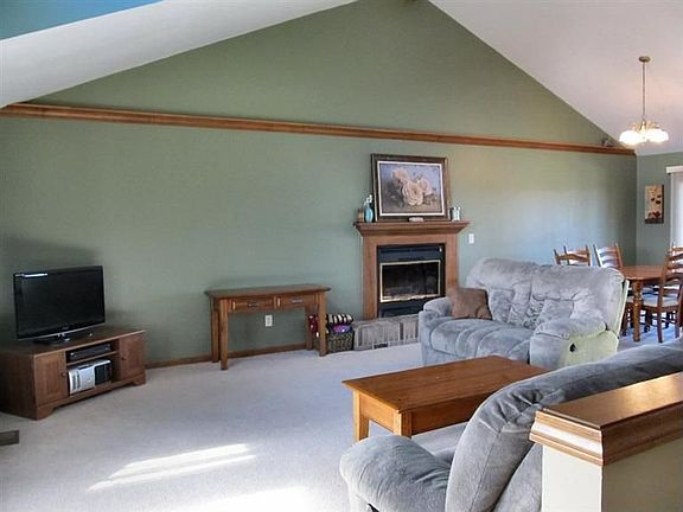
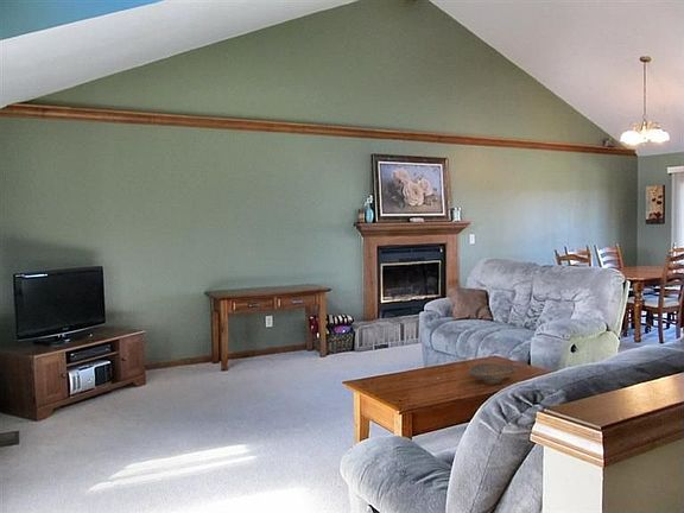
+ decorative bowl (492, 373)
